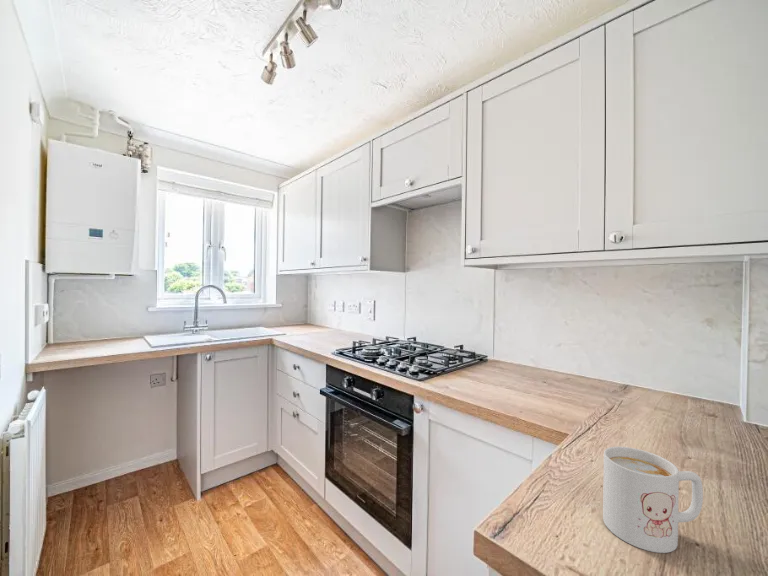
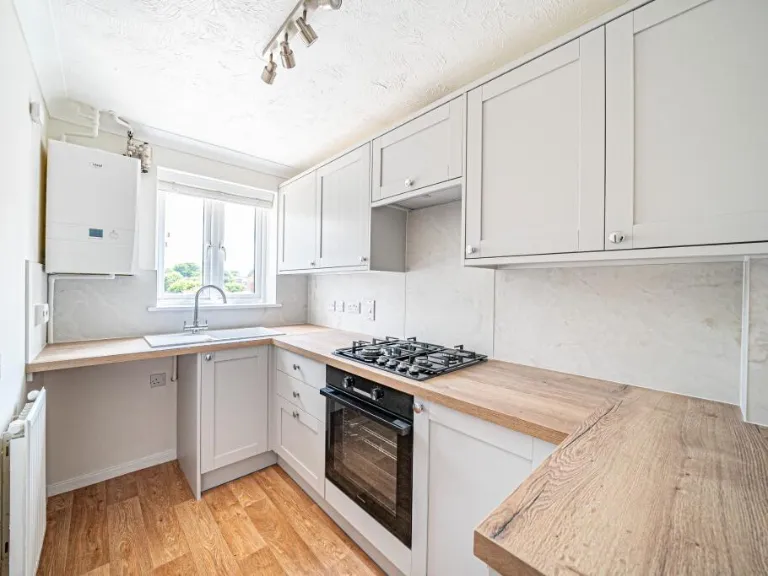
- mug (654, 496)
